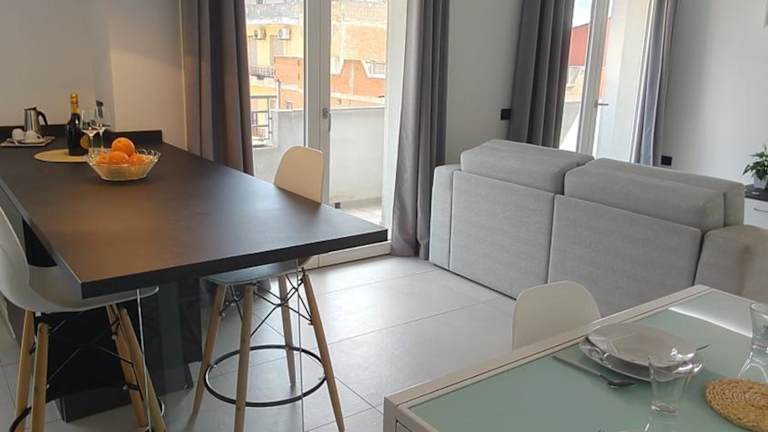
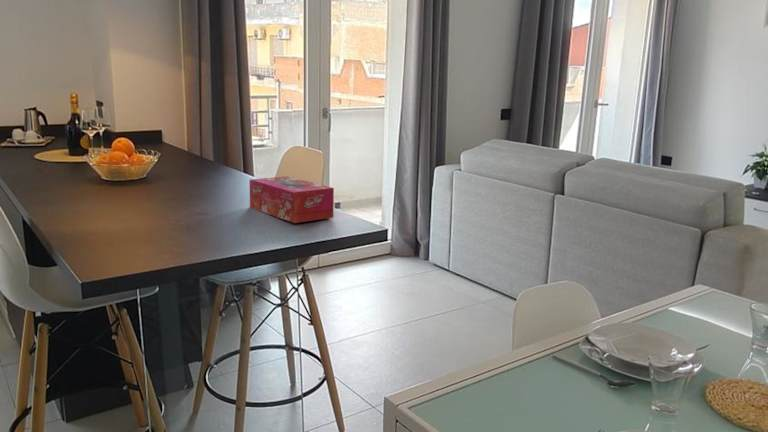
+ tissue box (290, 198)
